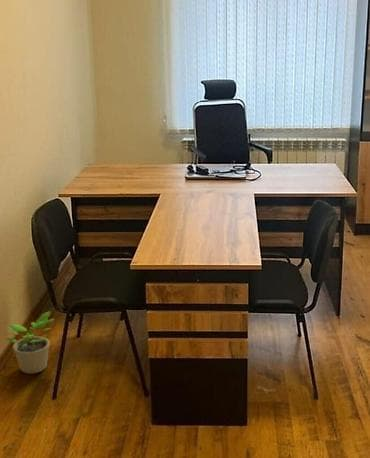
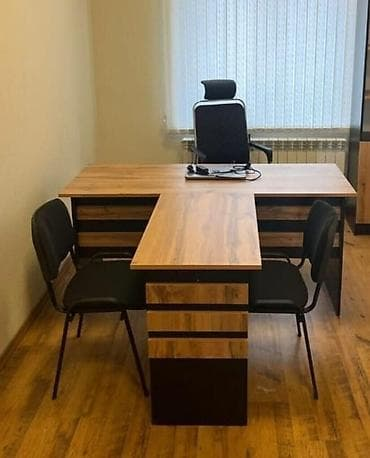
- potted plant (28, 341)
